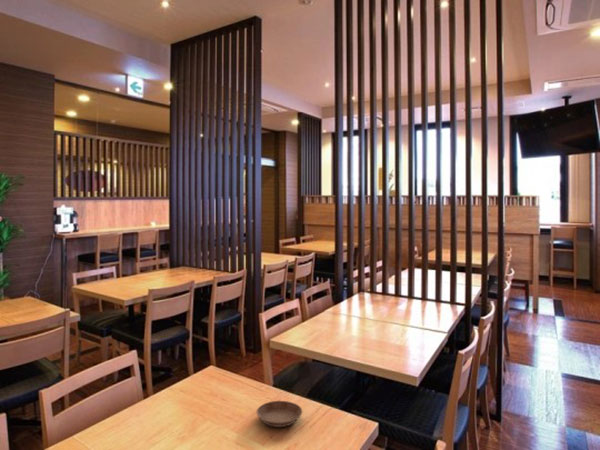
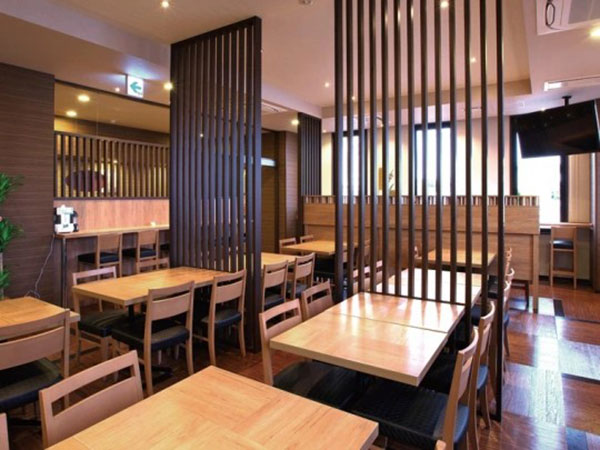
- saucer (279, 414)
